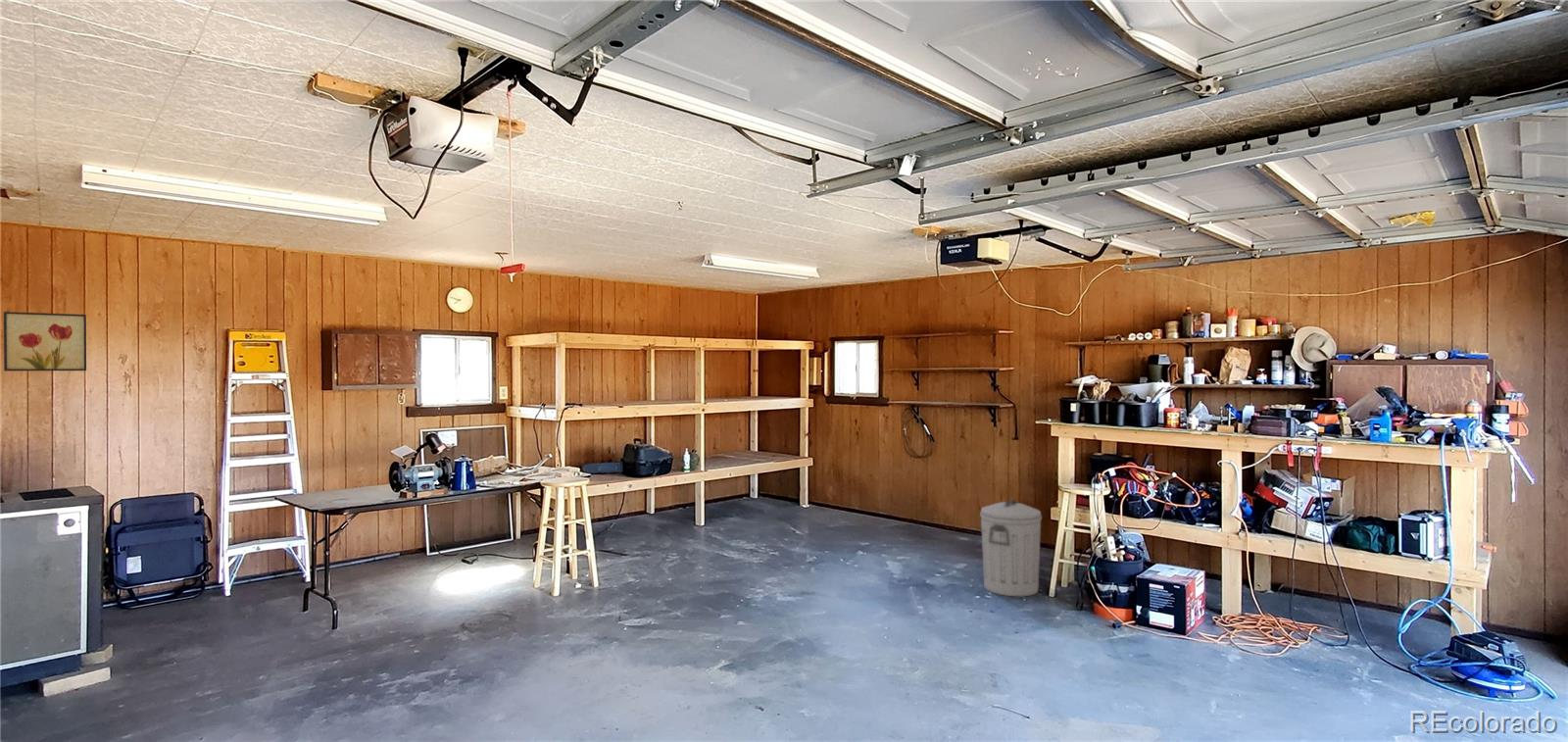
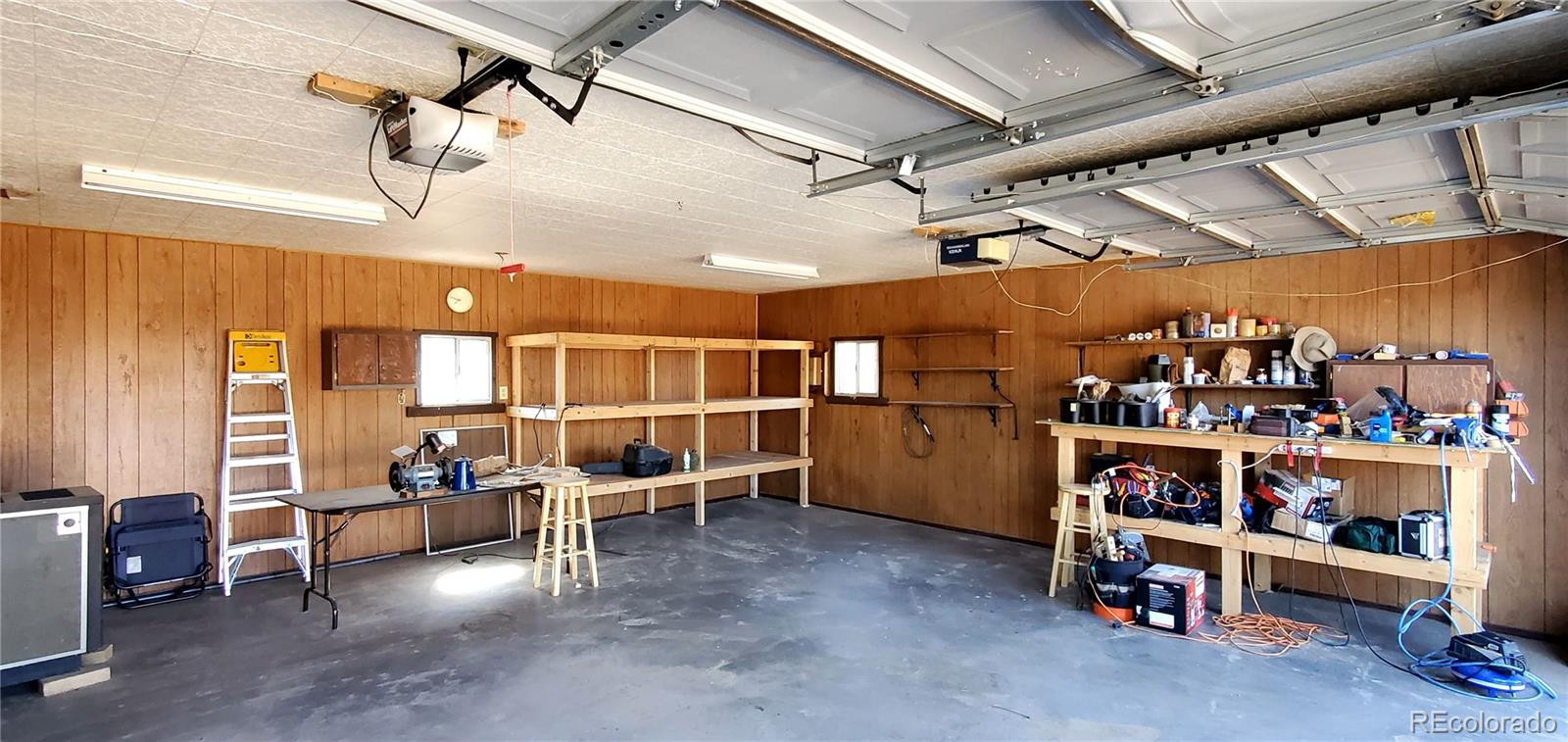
- trash can (1010, 544)
- wall art (46, 342)
